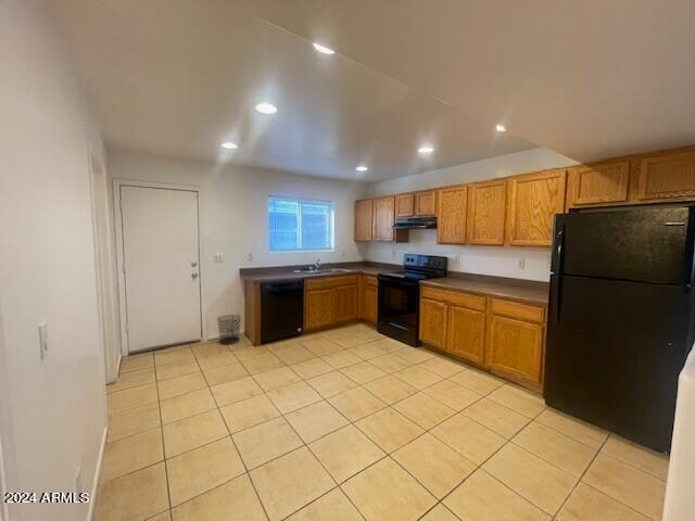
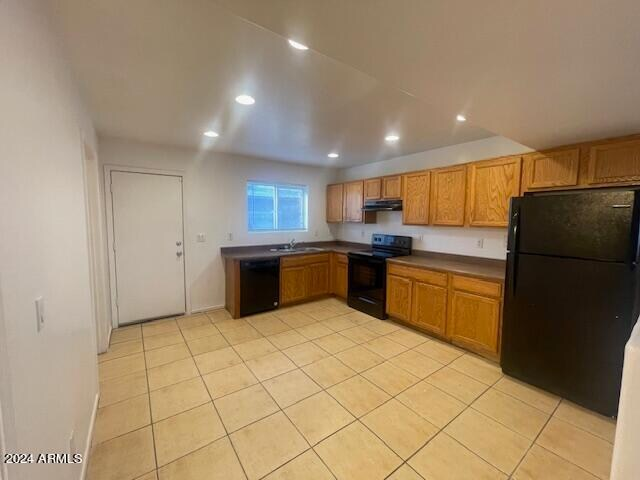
- waste bin (229, 329)
